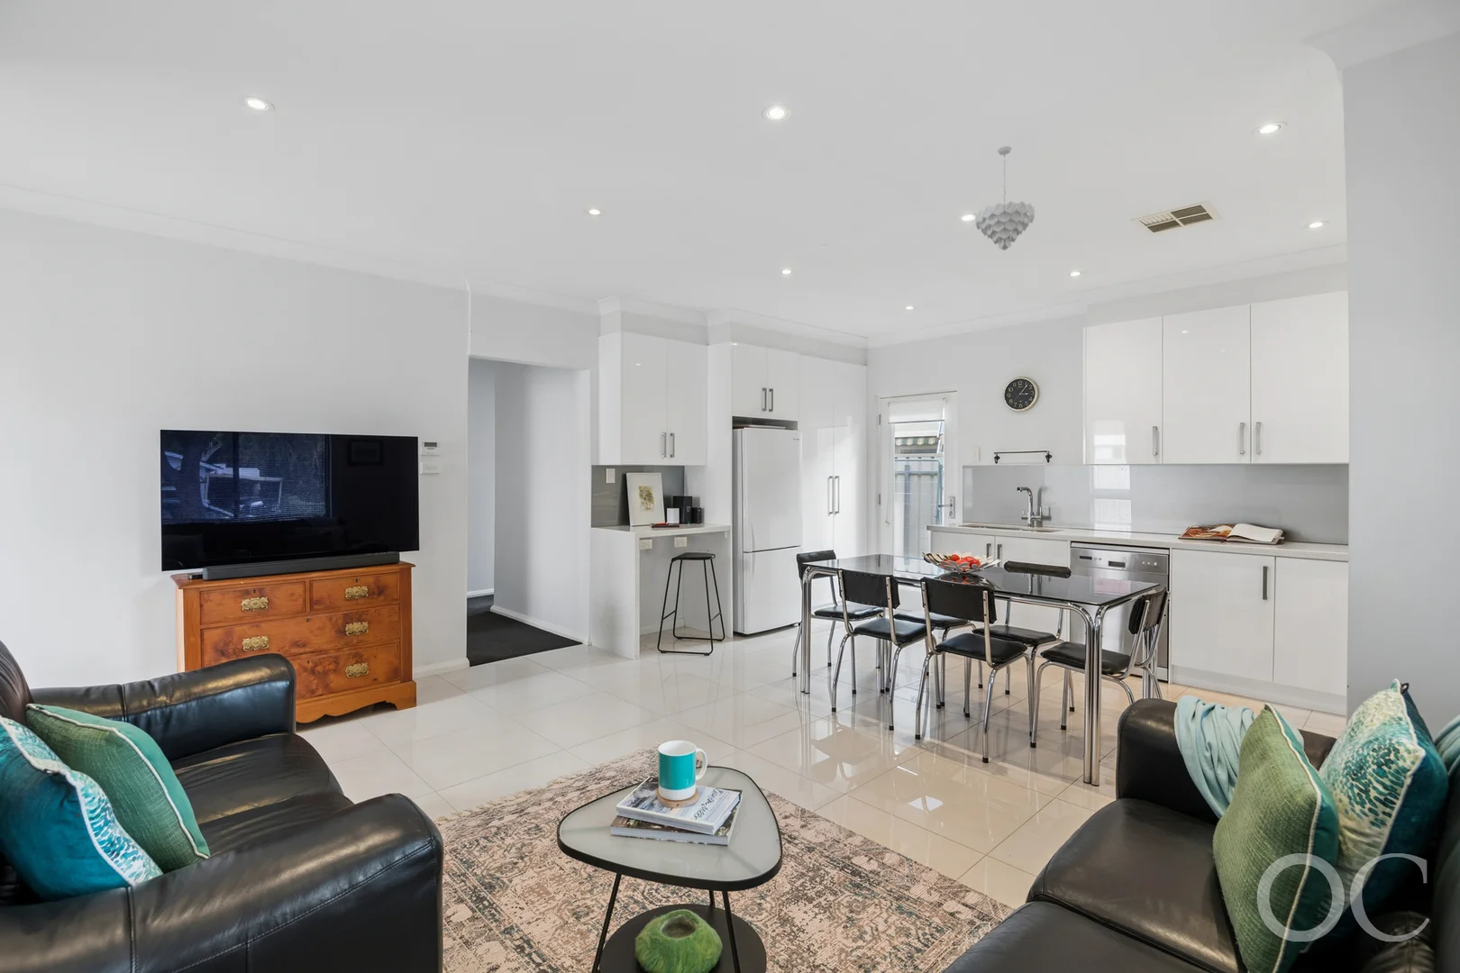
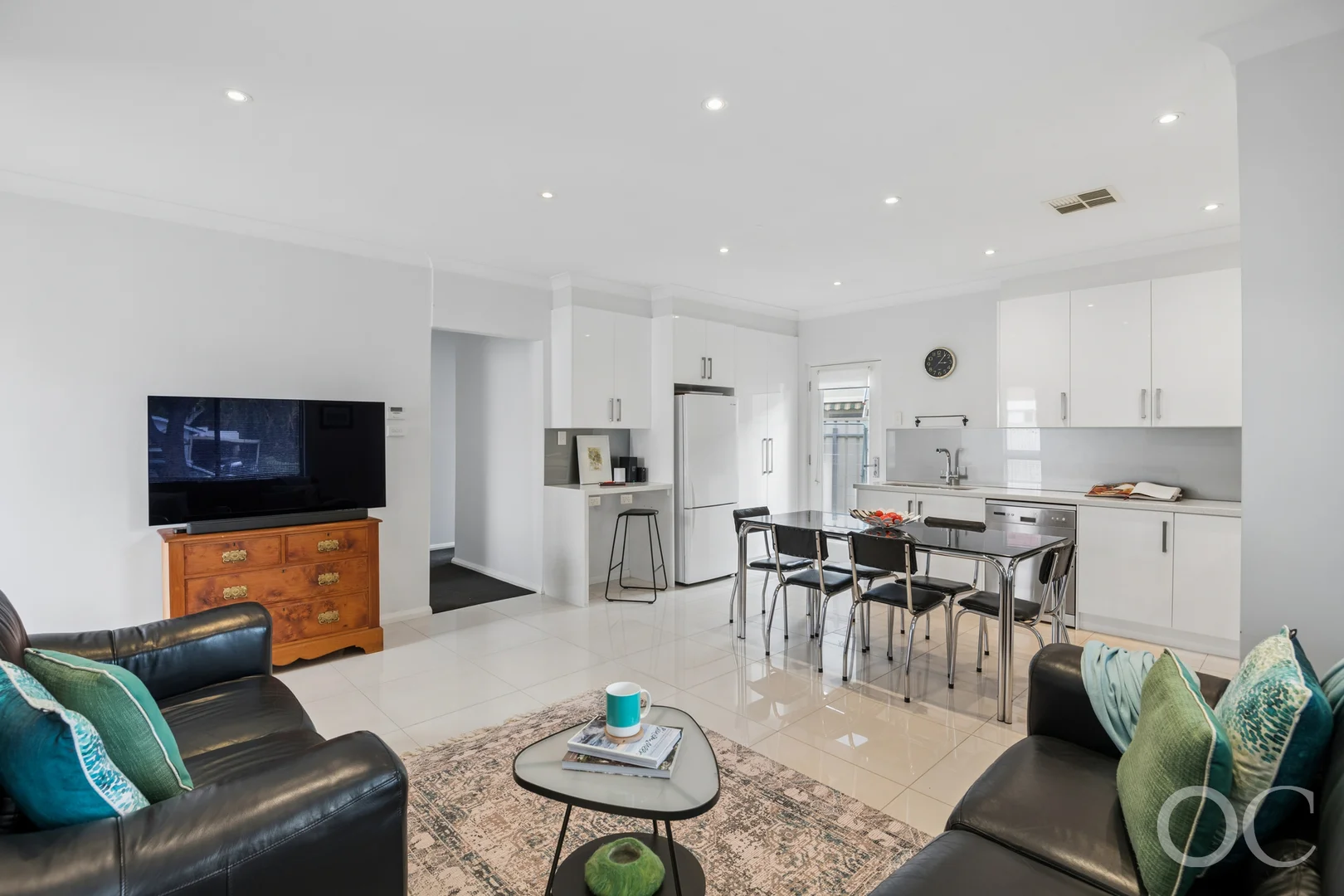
- pendant light (1004, 199)
